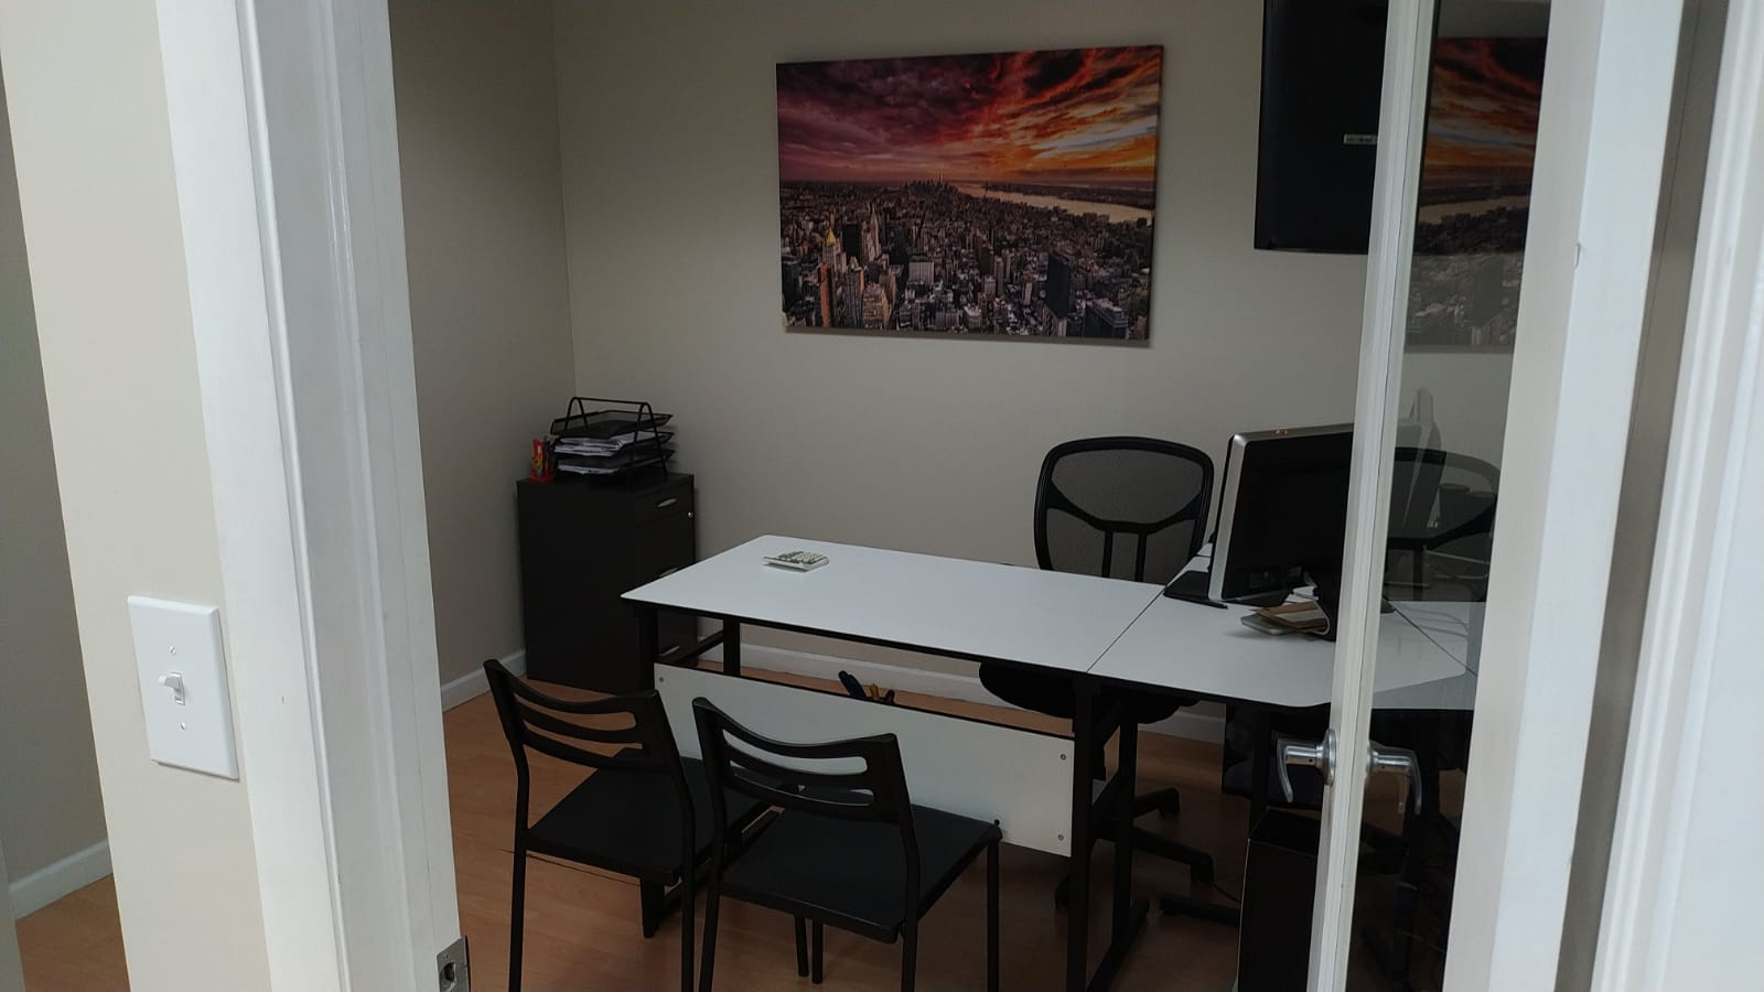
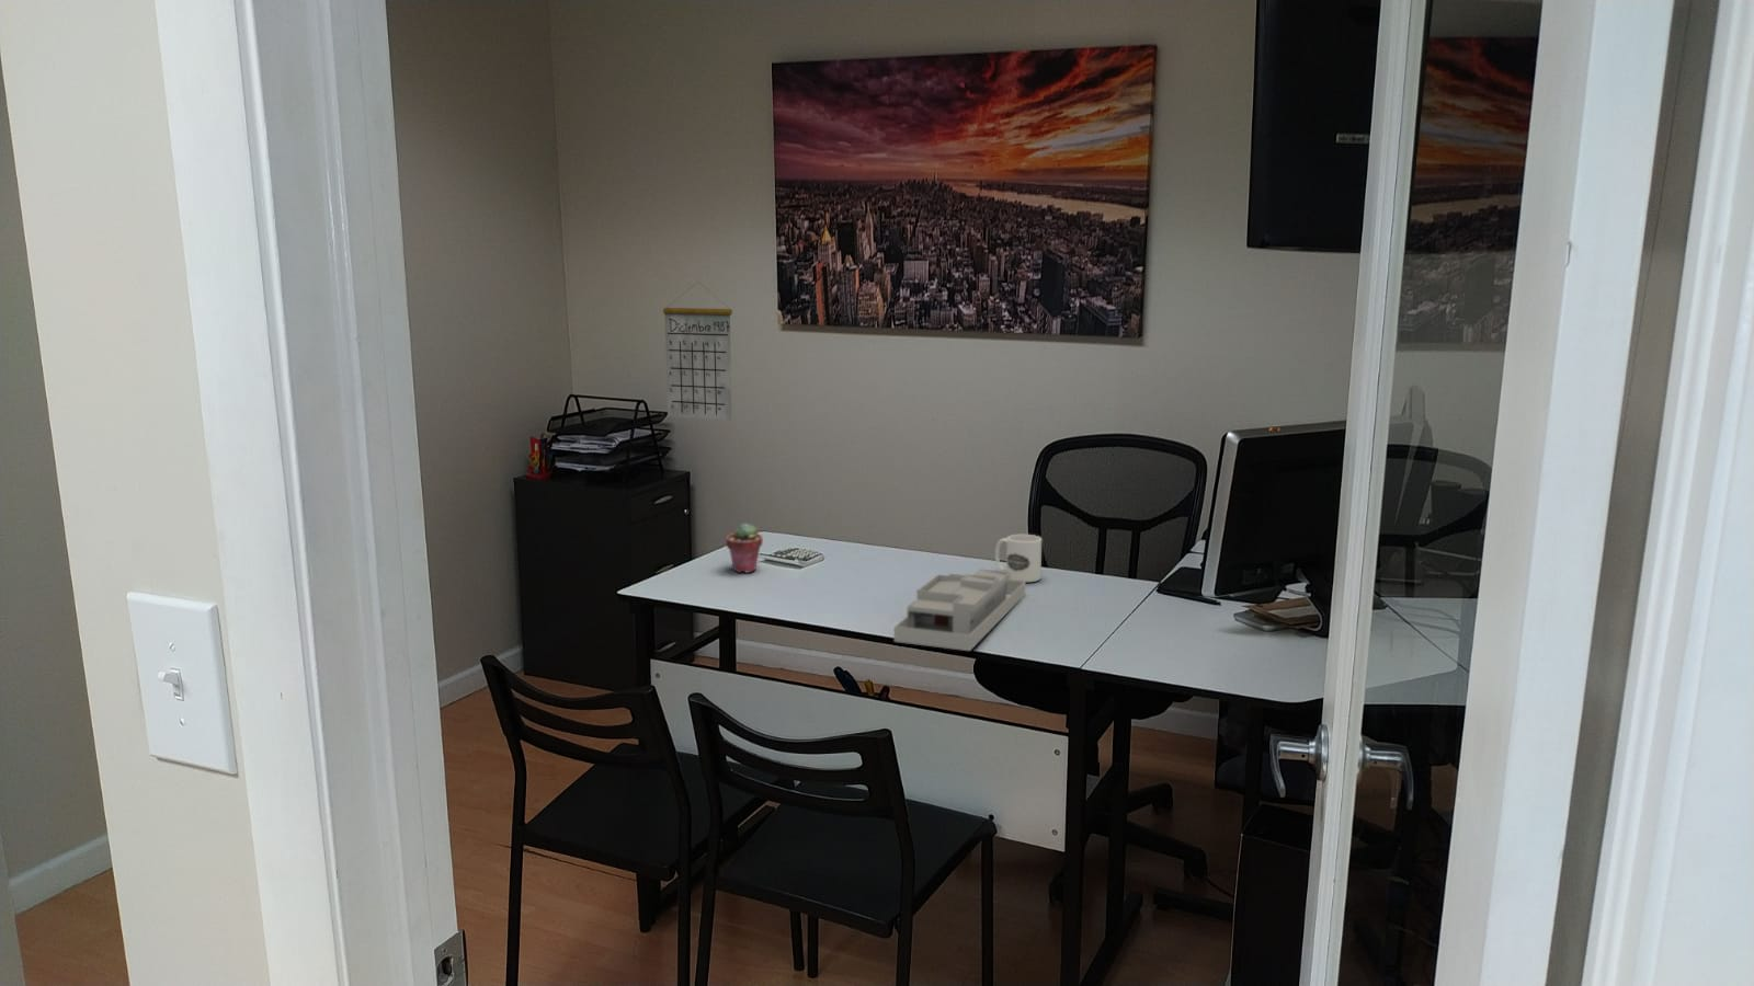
+ mug (1017, 556)
+ potted succulent (744, 545)
+ calendar (698, 350)
+ desk organizer (964, 598)
